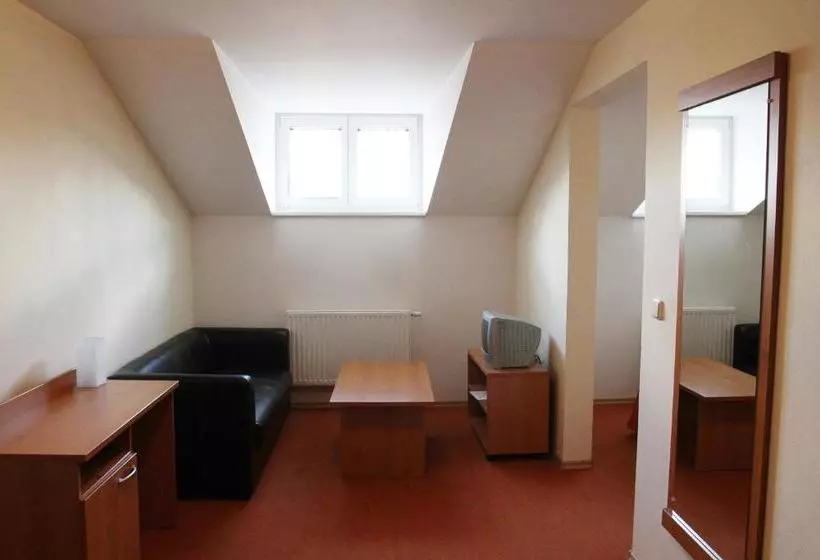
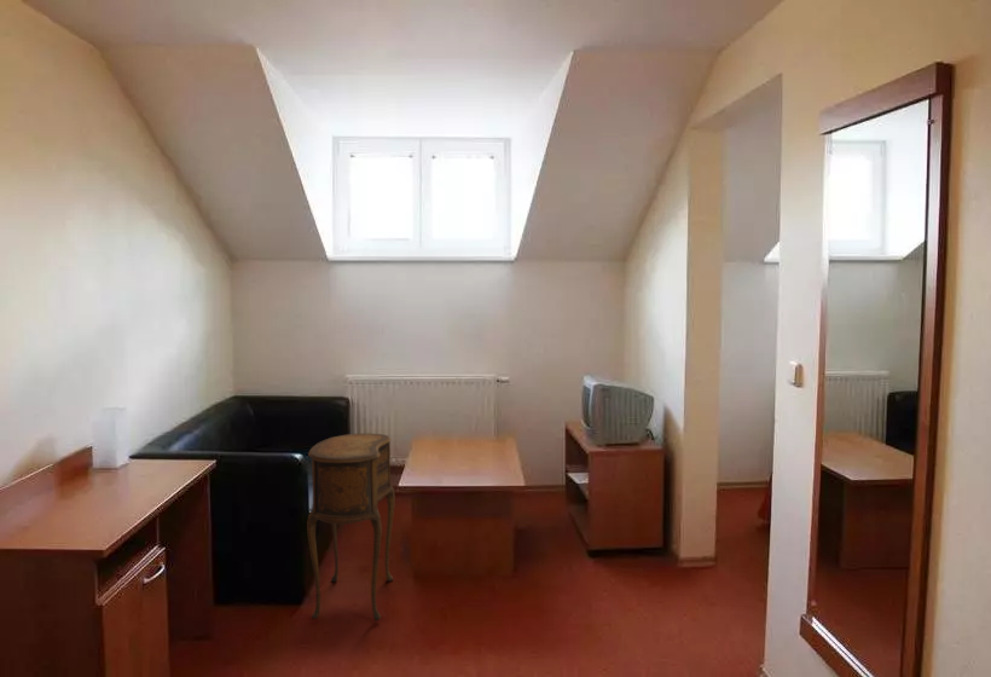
+ side table (350, 522)
